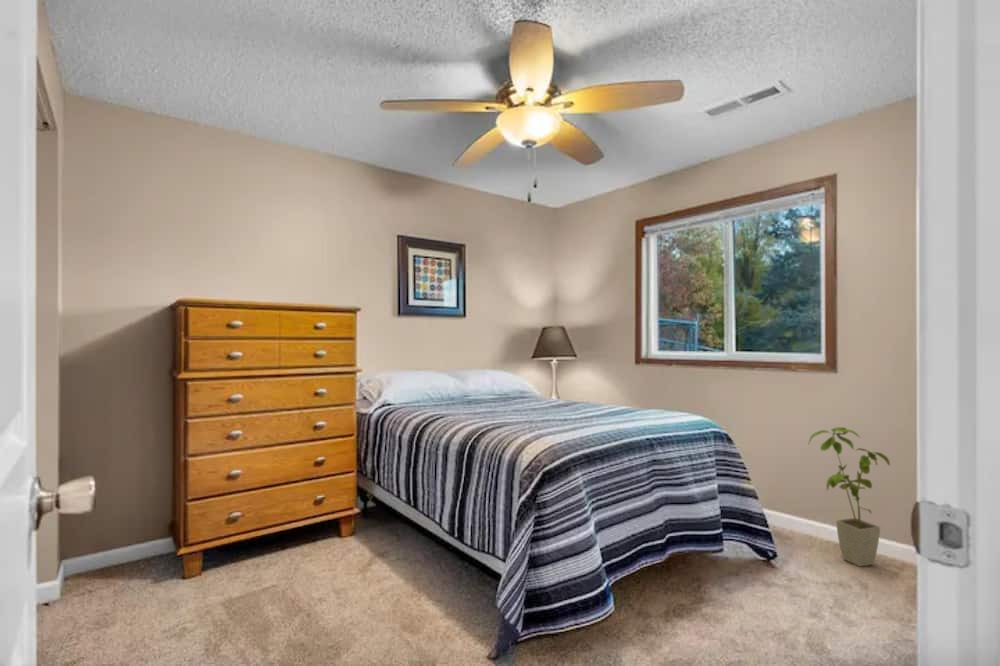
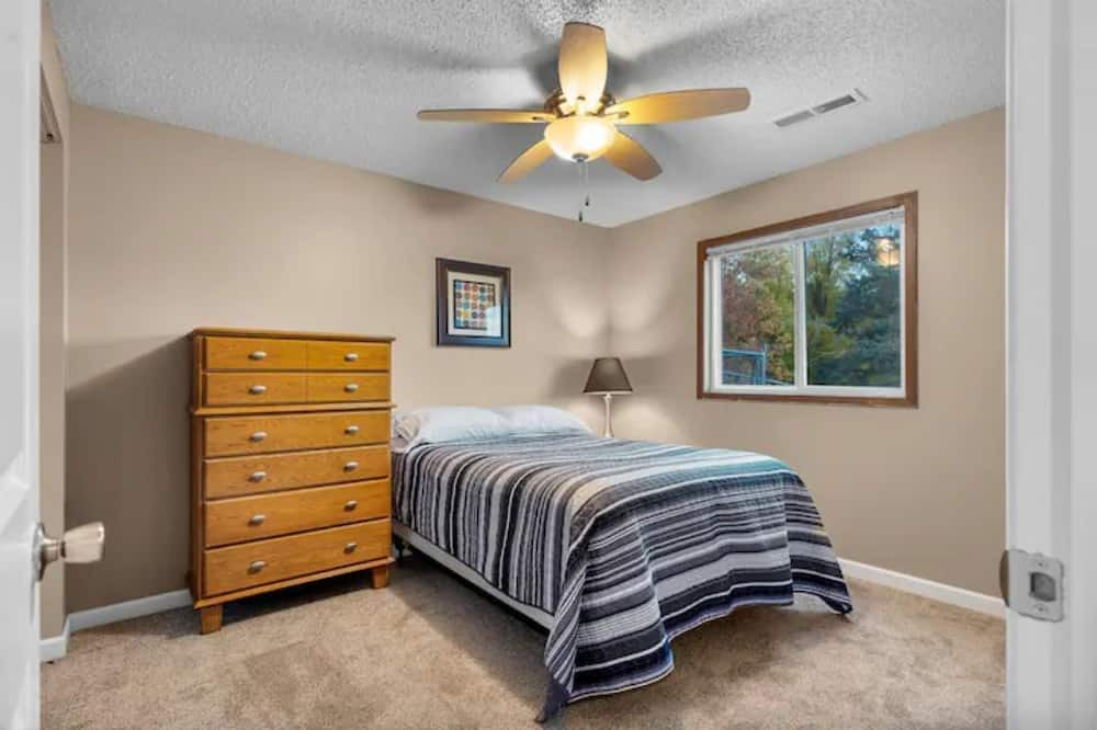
- house plant (847, 494)
